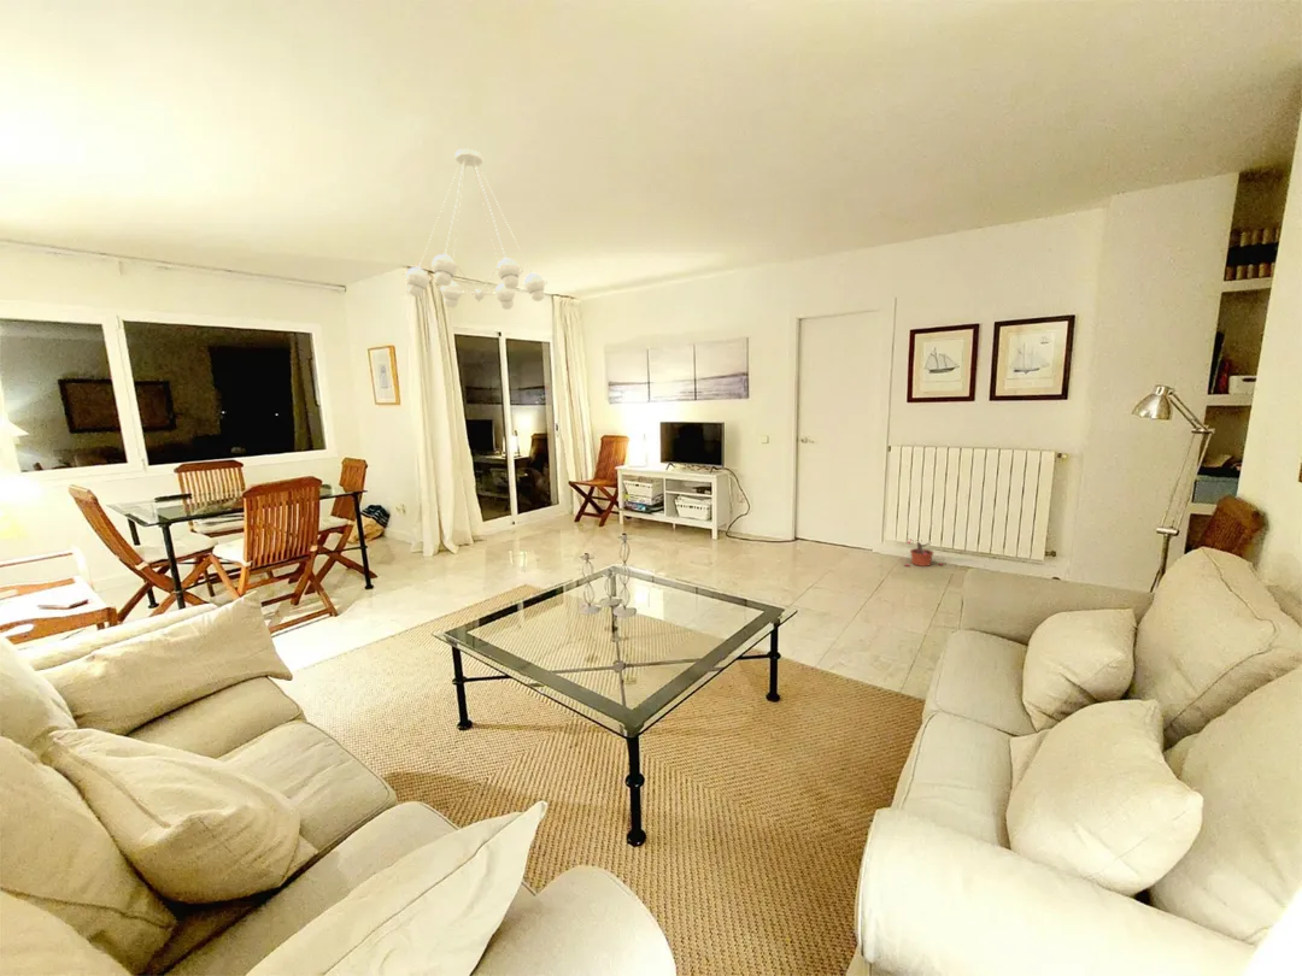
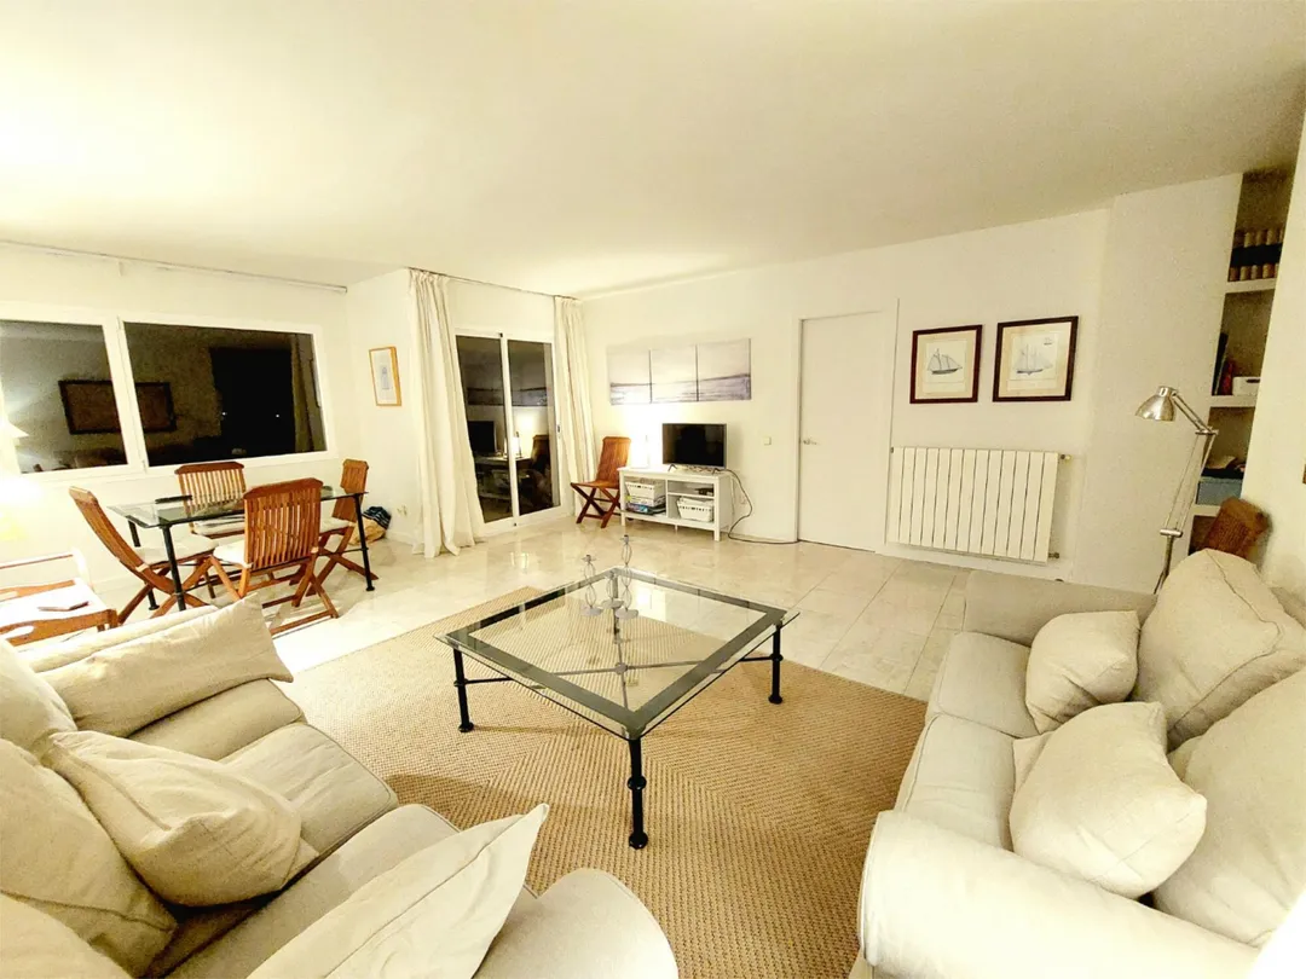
- chandelier (487, 224)
- potted plant (919, 542)
